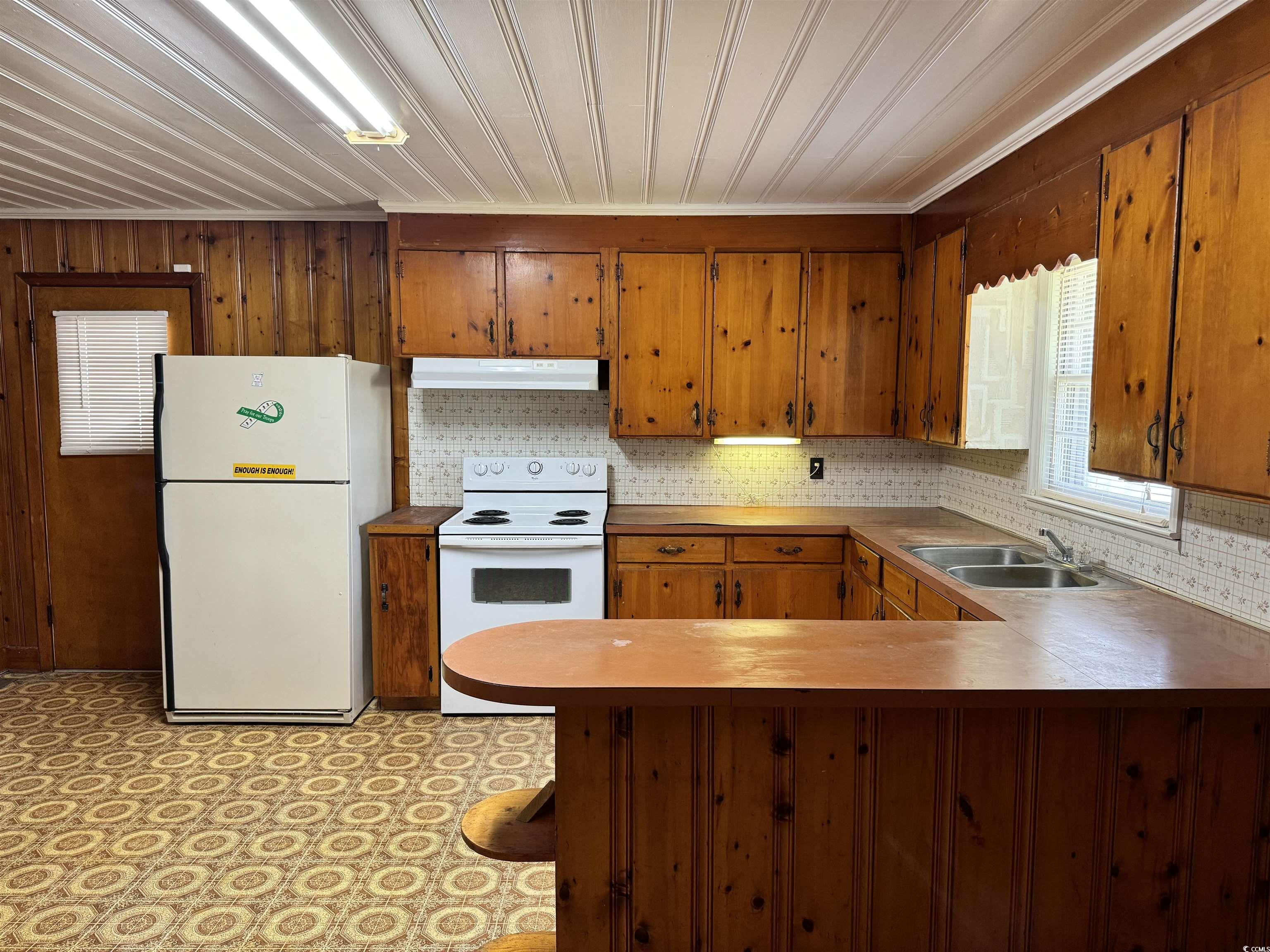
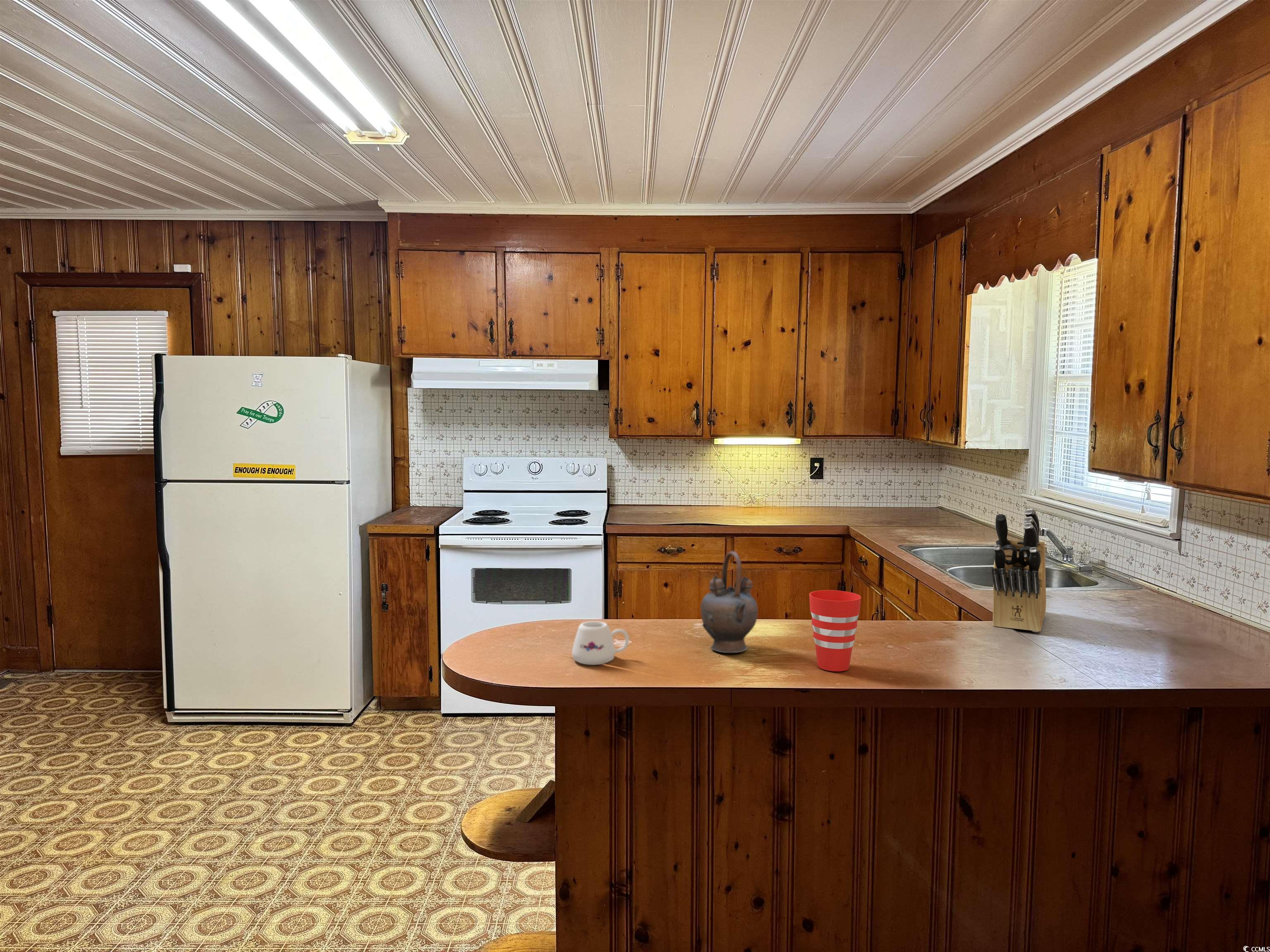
+ mug (600, 642)
+ teapot (731, 602)
+ cup (834, 631)
+ knife block (1020, 564)
